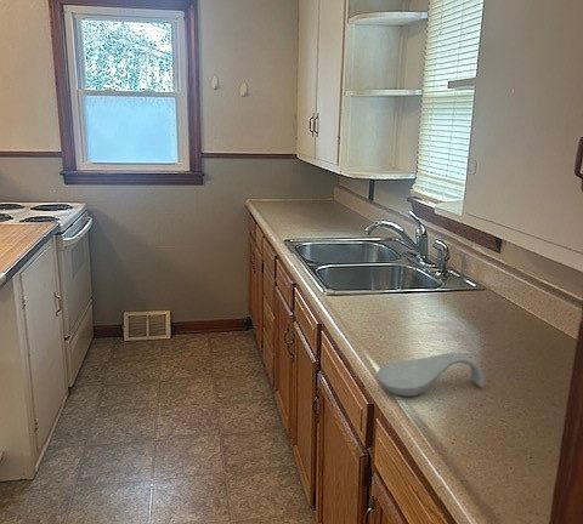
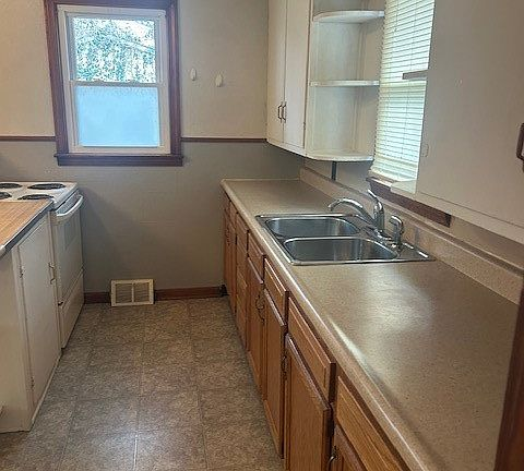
- spoon rest (430, 372)
